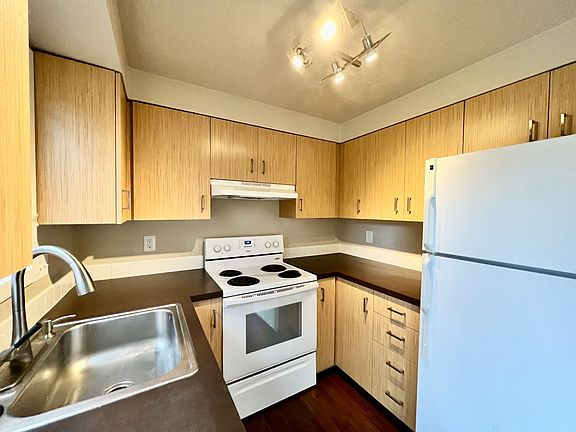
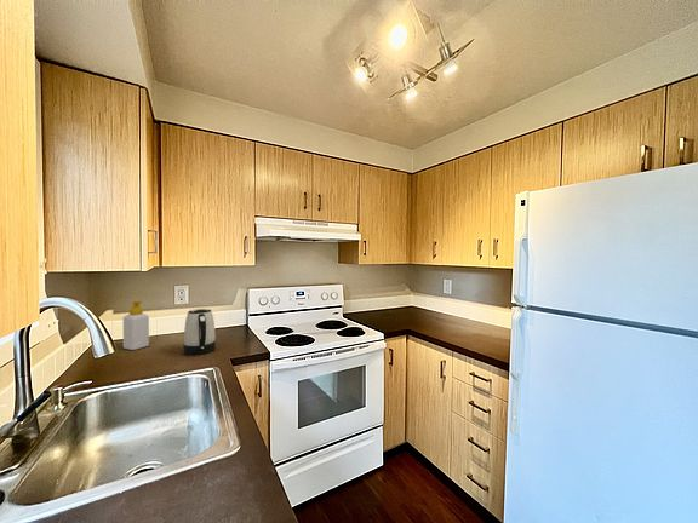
+ soap bottle (136, 323)
+ kettle (200, 329)
